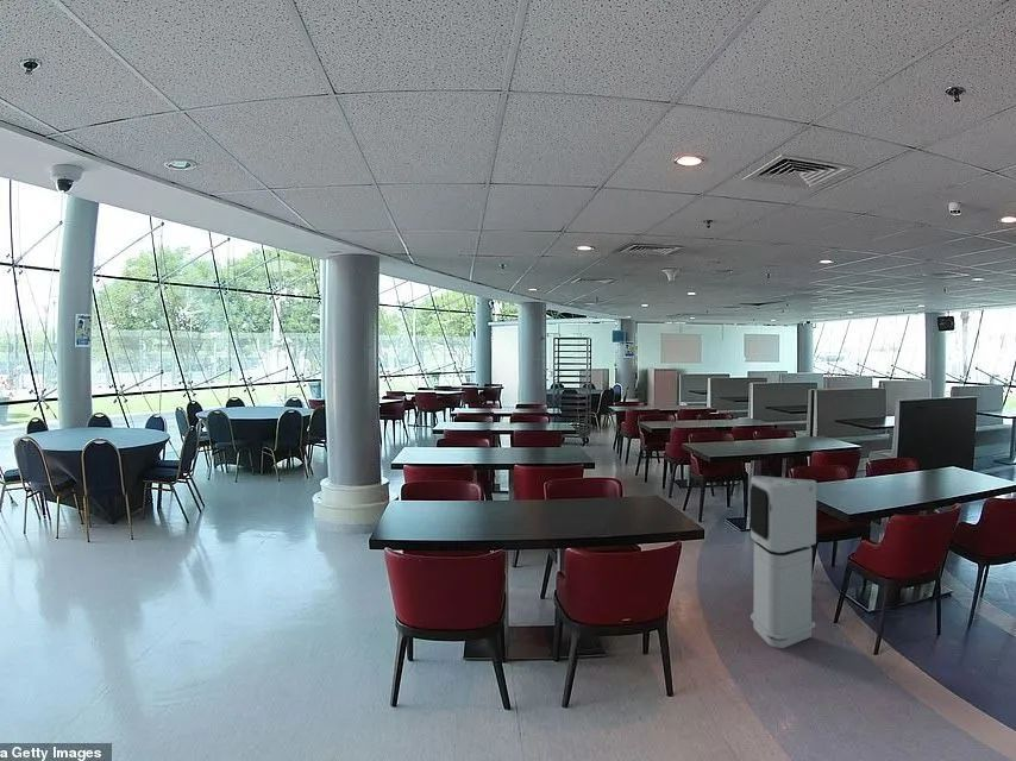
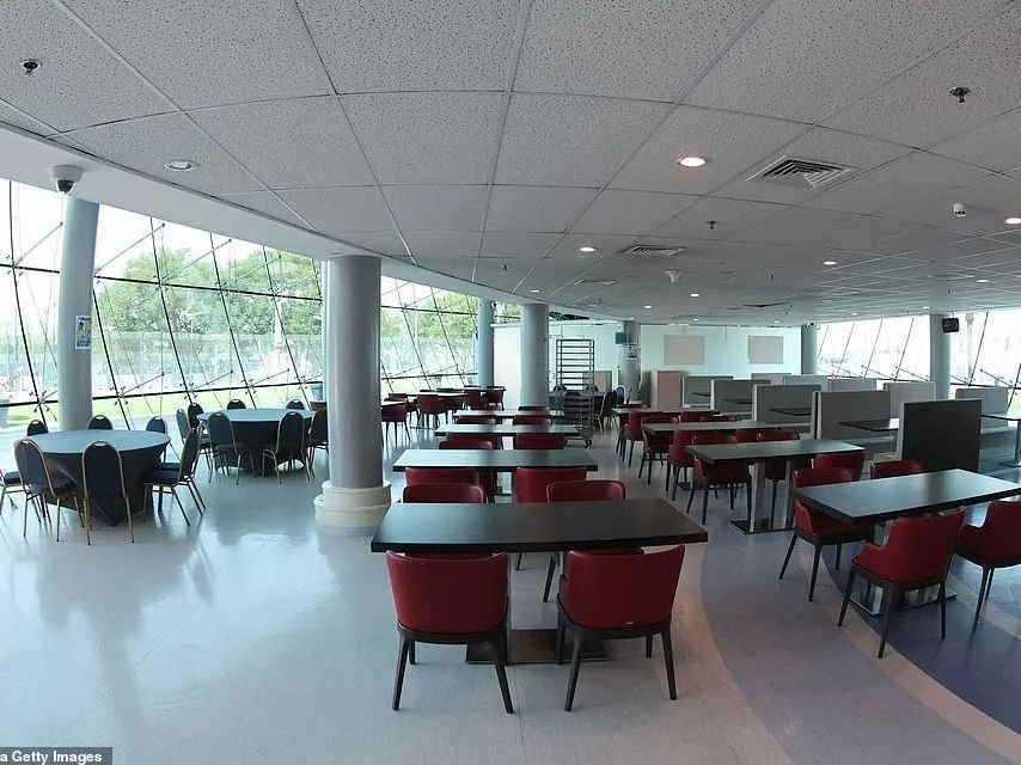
- air purifier (786, 559)
